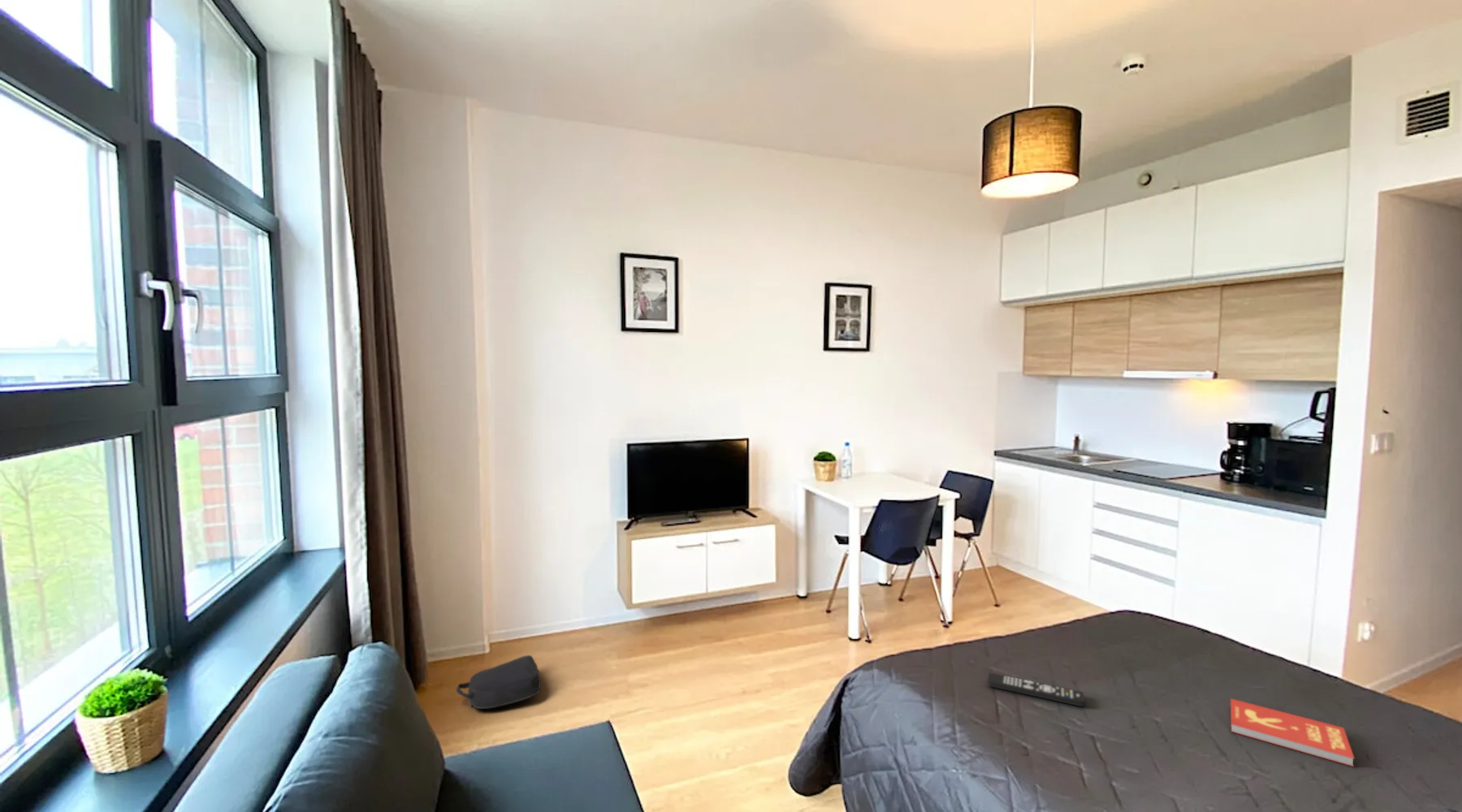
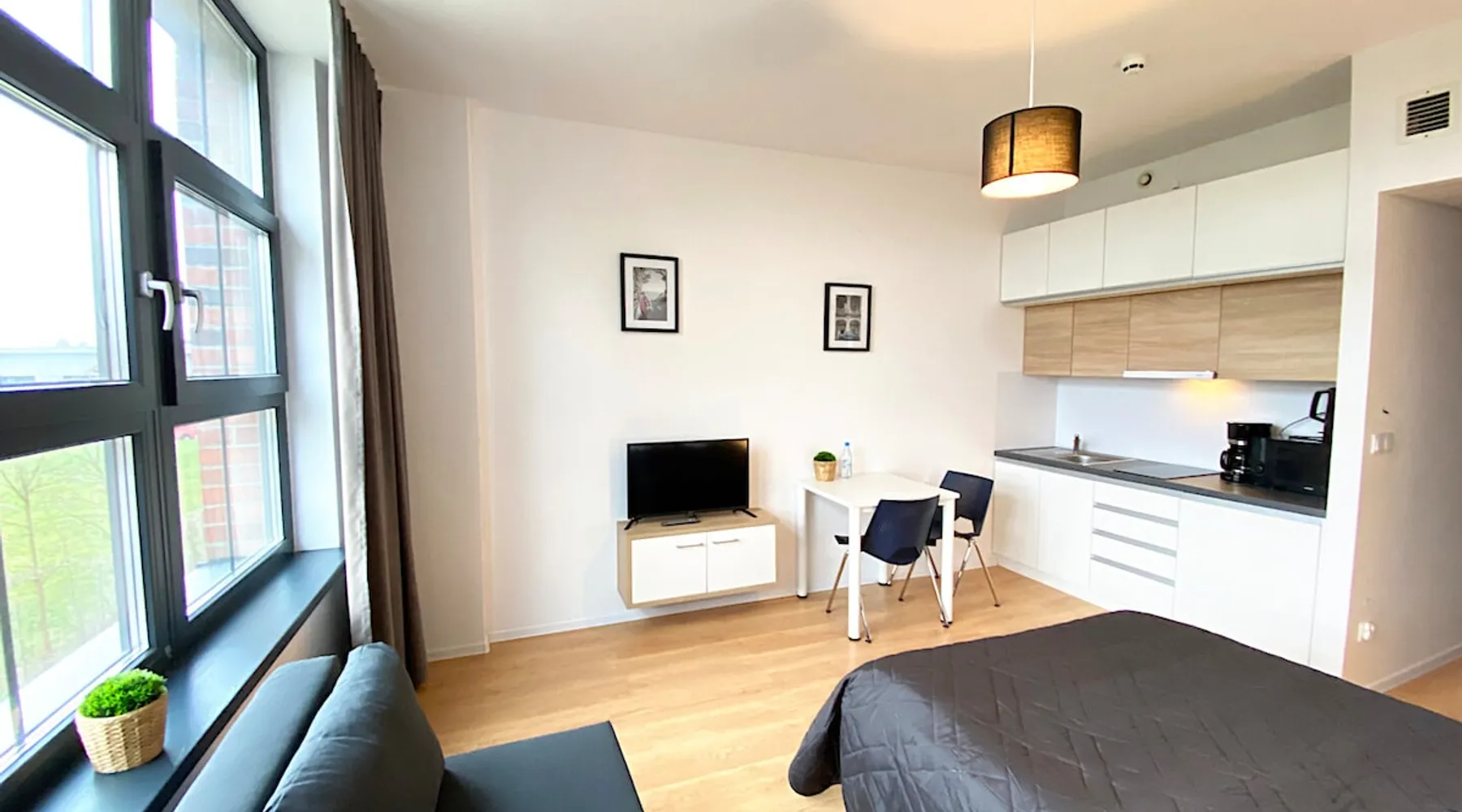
- remote control (1034, 689)
- book (1287, 729)
- backpack (499, 683)
